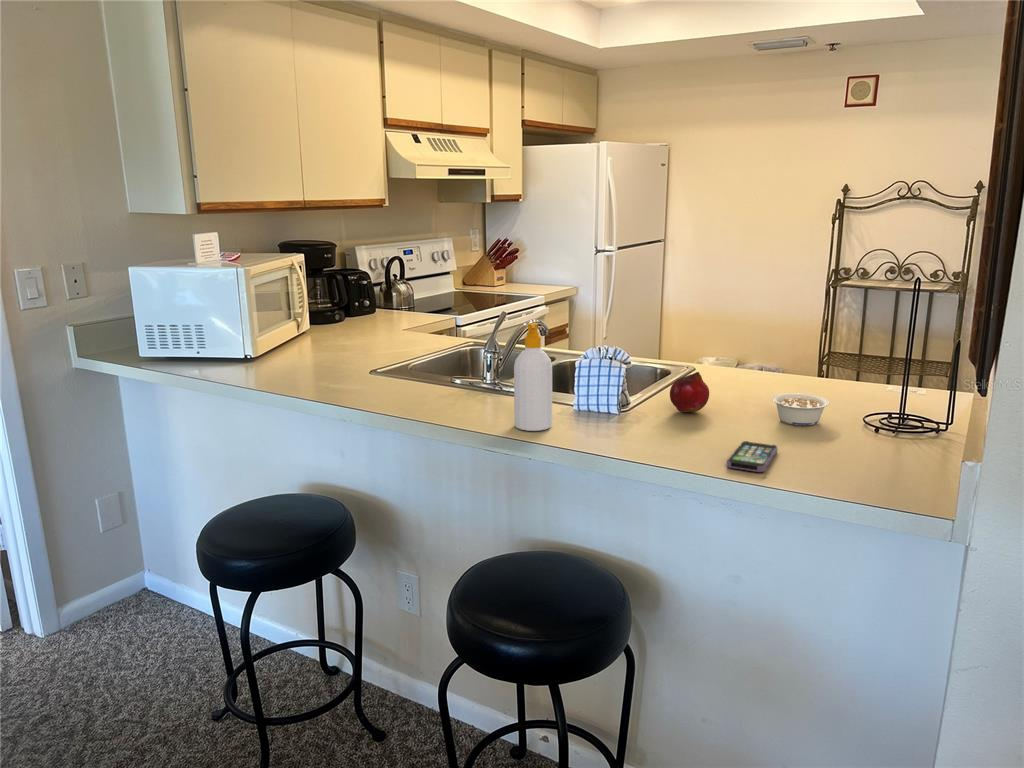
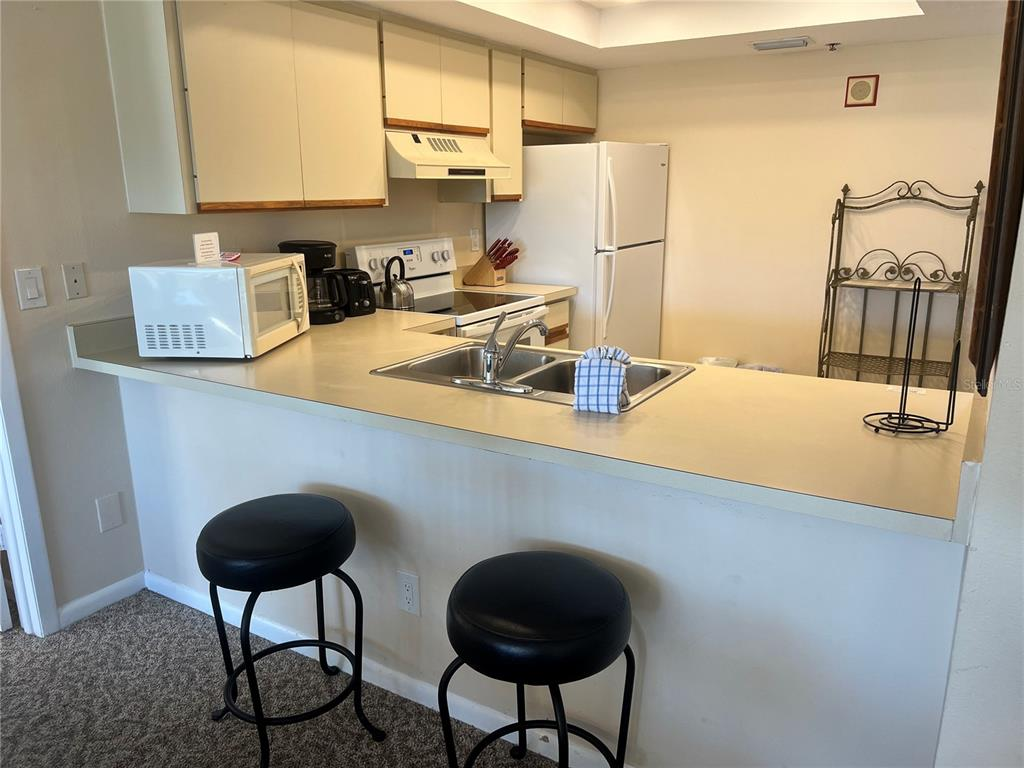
- legume (799, 408)
- soap bottle (533, 375)
- smartphone (752, 455)
- fruit (689, 391)
